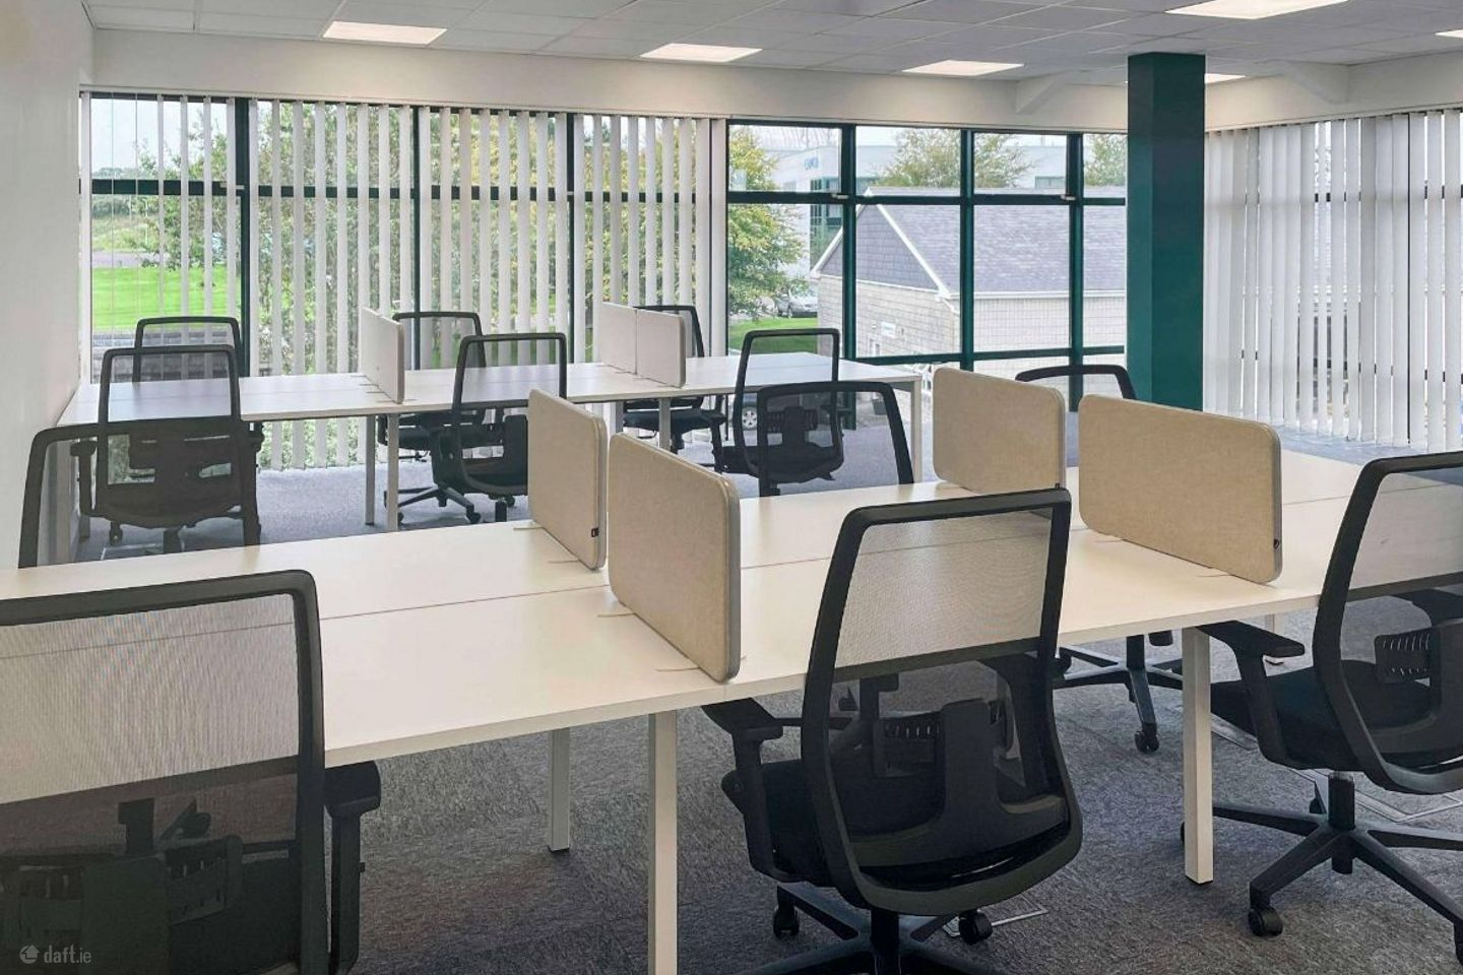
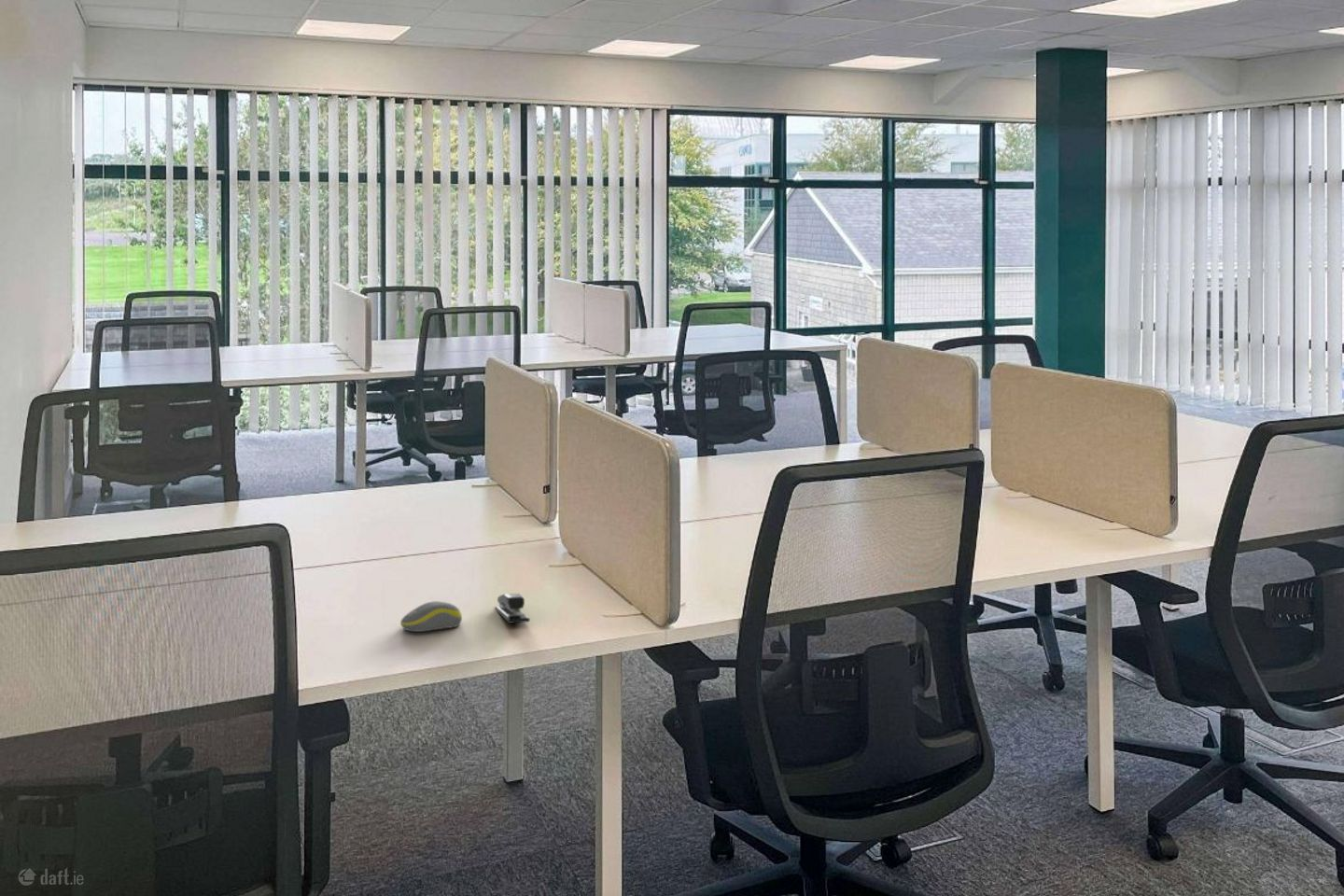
+ stapler (511, 604)
+ computer mouse (431, 614)
